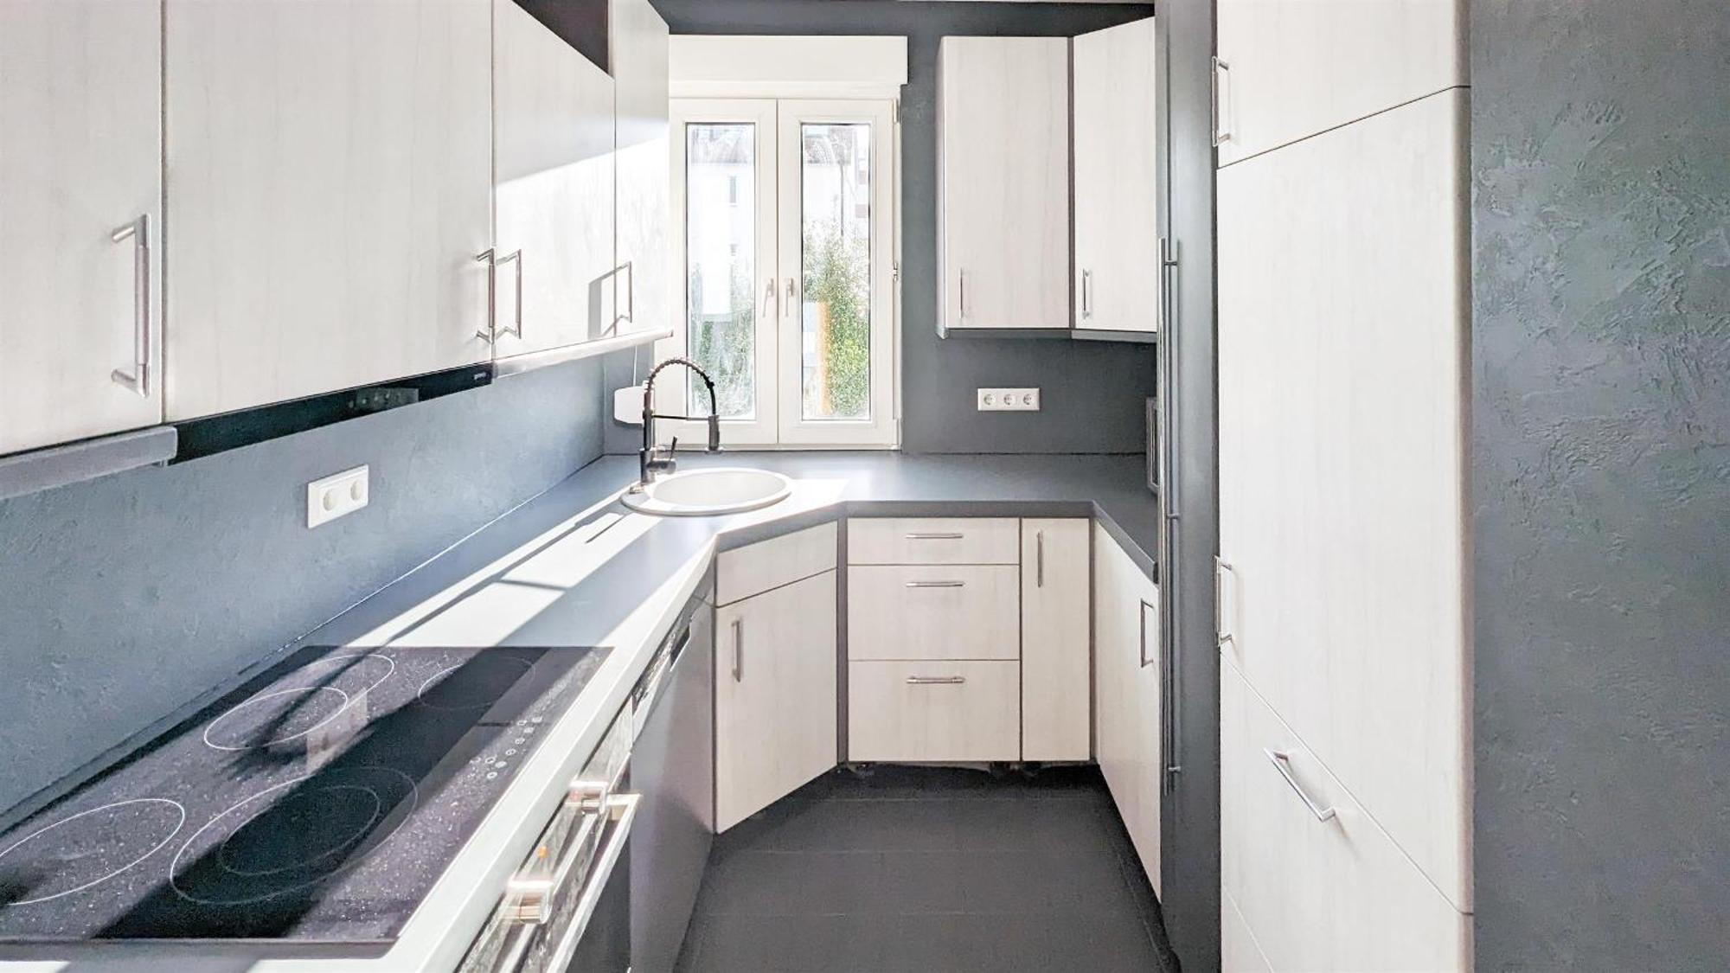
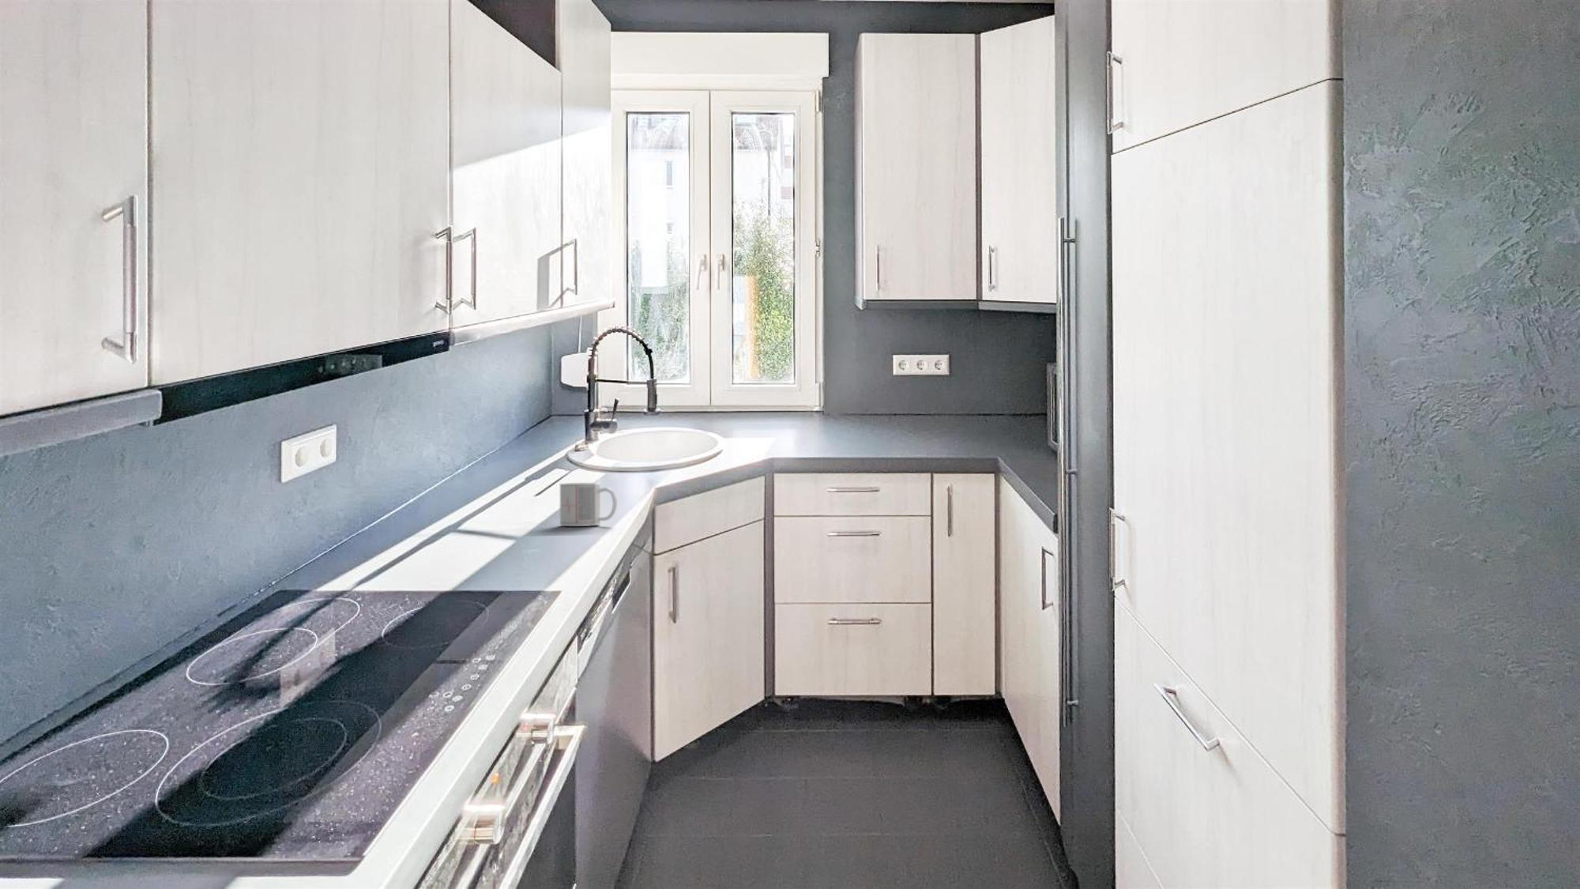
+ mug (588, 504)
